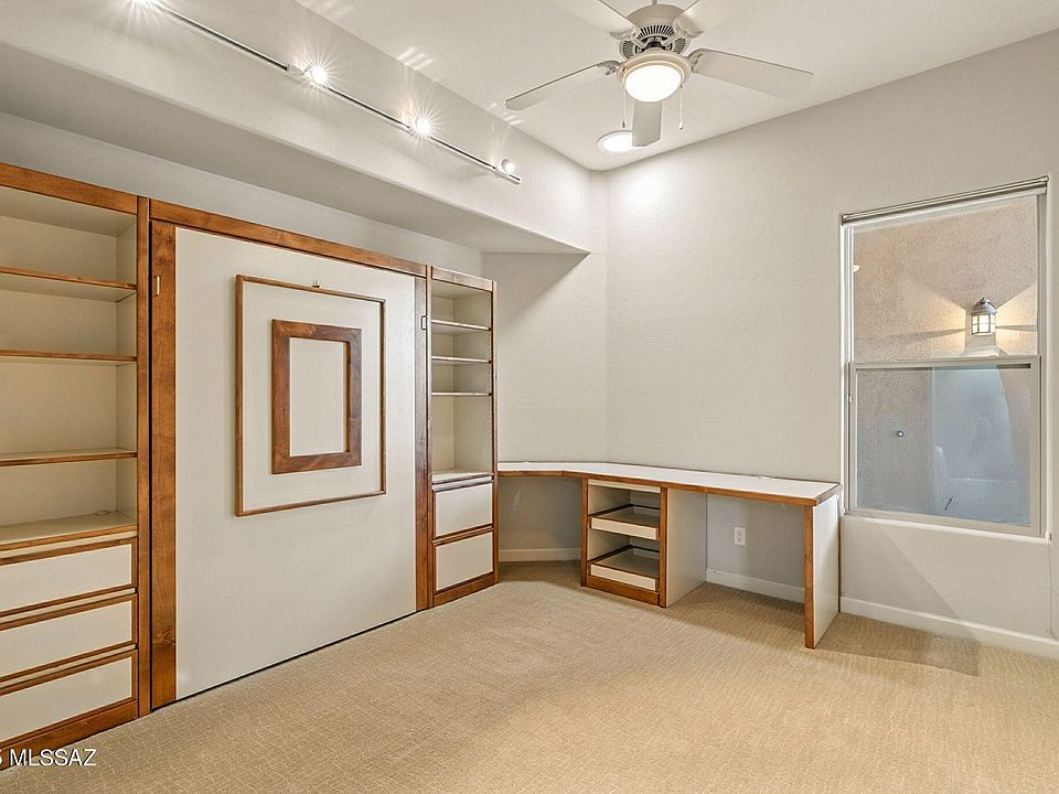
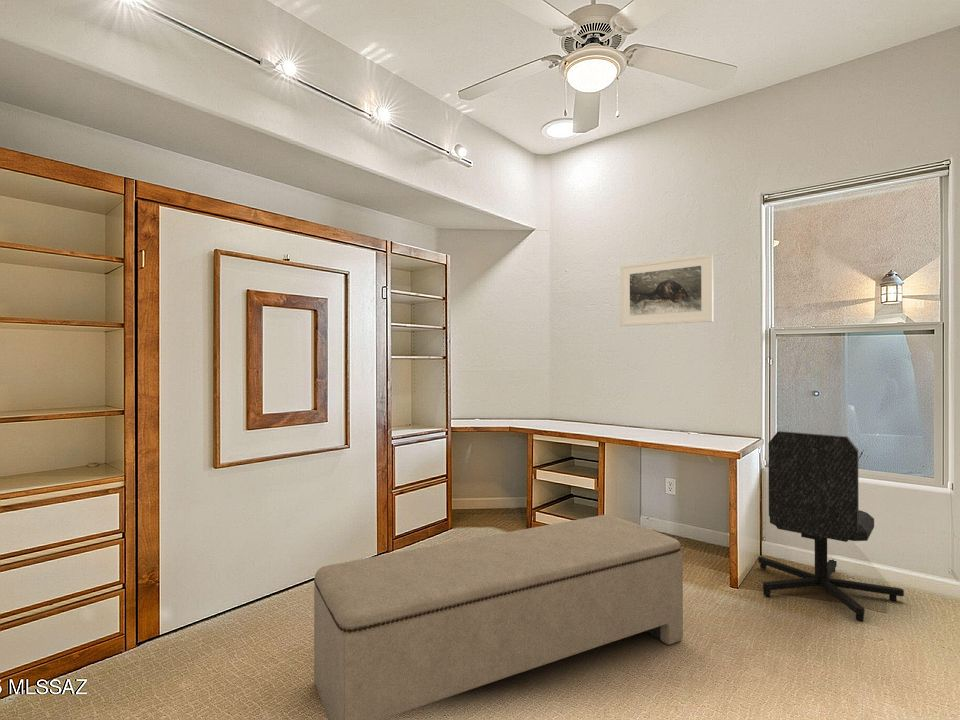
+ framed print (664, 291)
+ bench (511, 604)
+ chair (822, 508)
